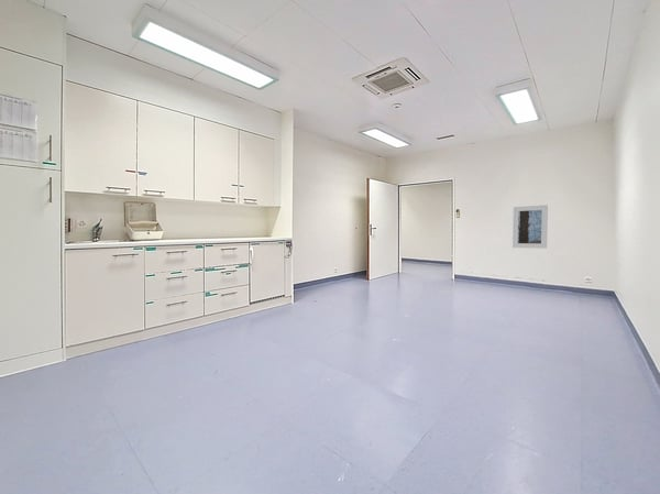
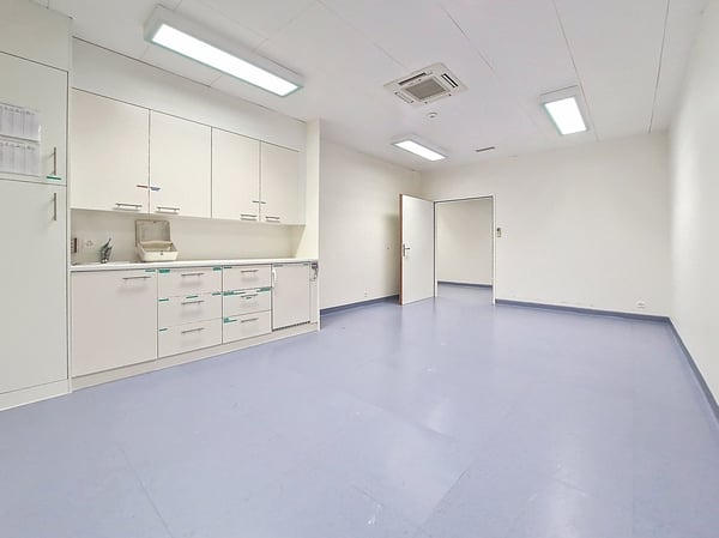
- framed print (529, 227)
